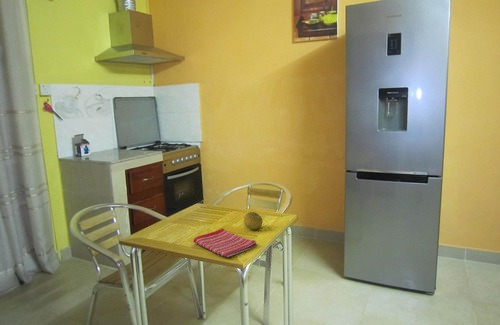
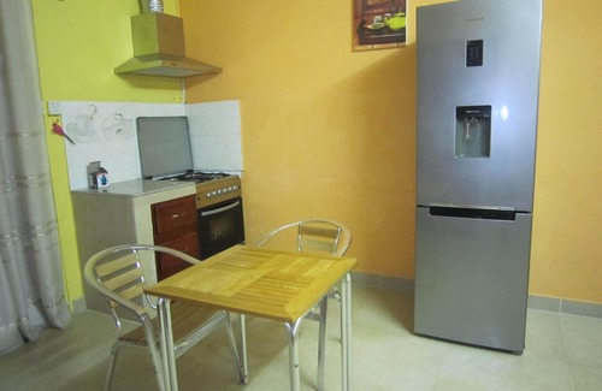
- dish towel (224, 241)
- fruit (253, 220)
